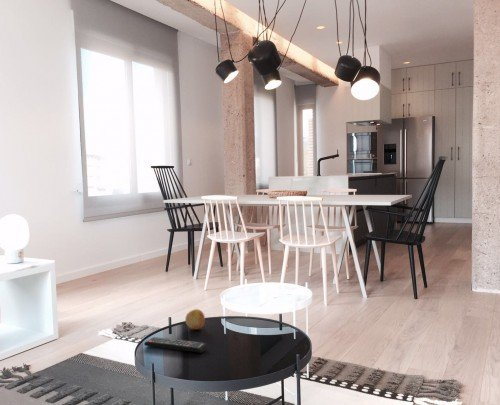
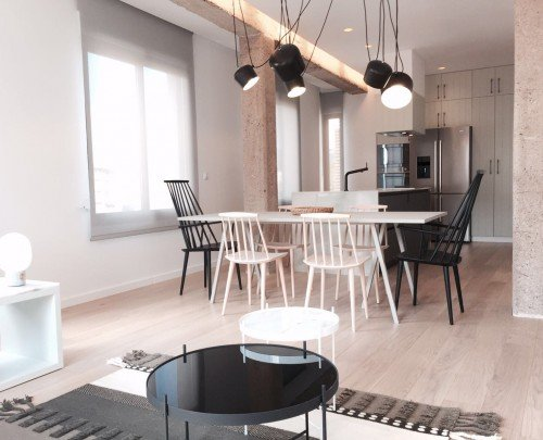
- fruit (195, 319)
- remote control (175, 345)
